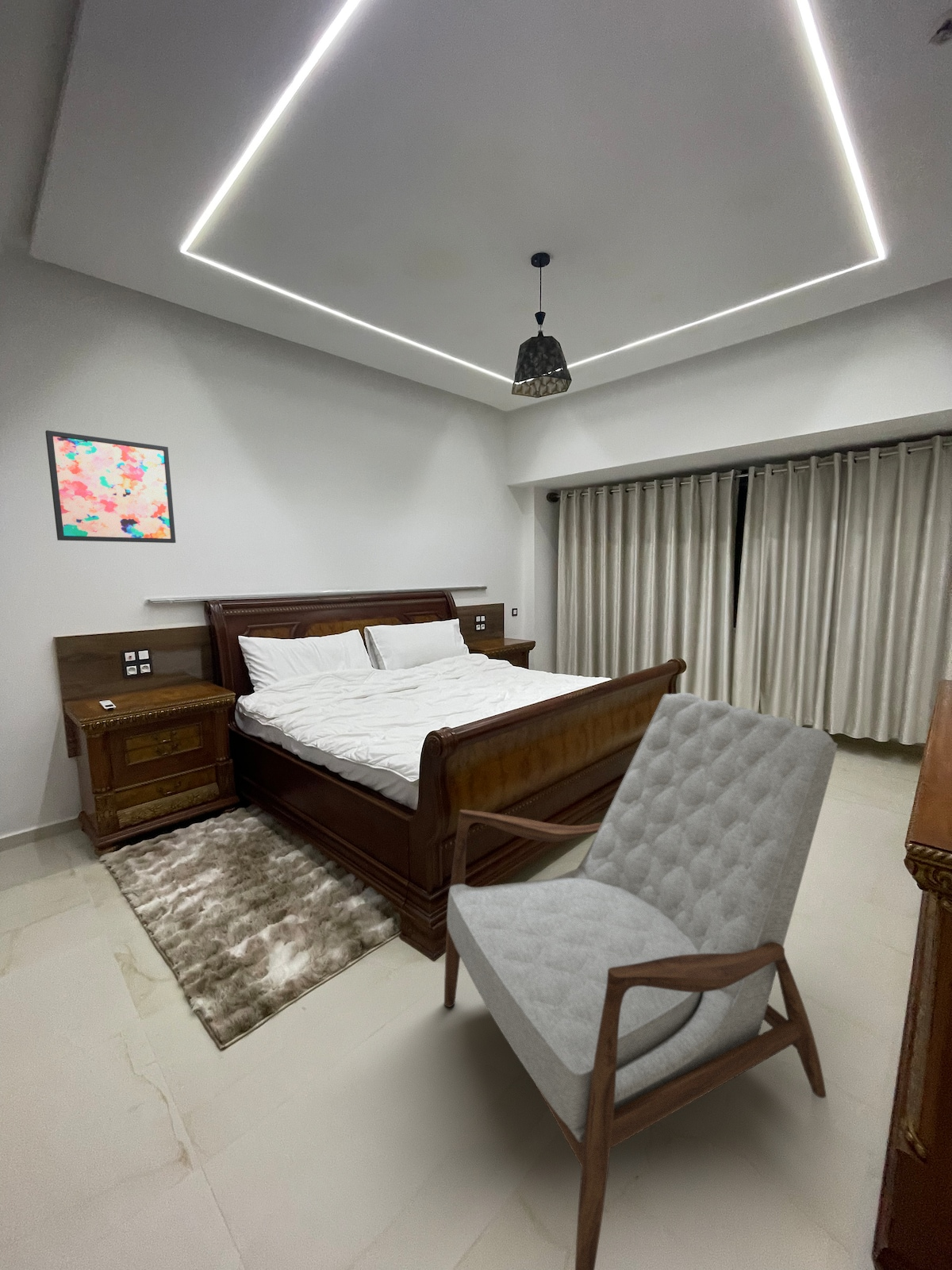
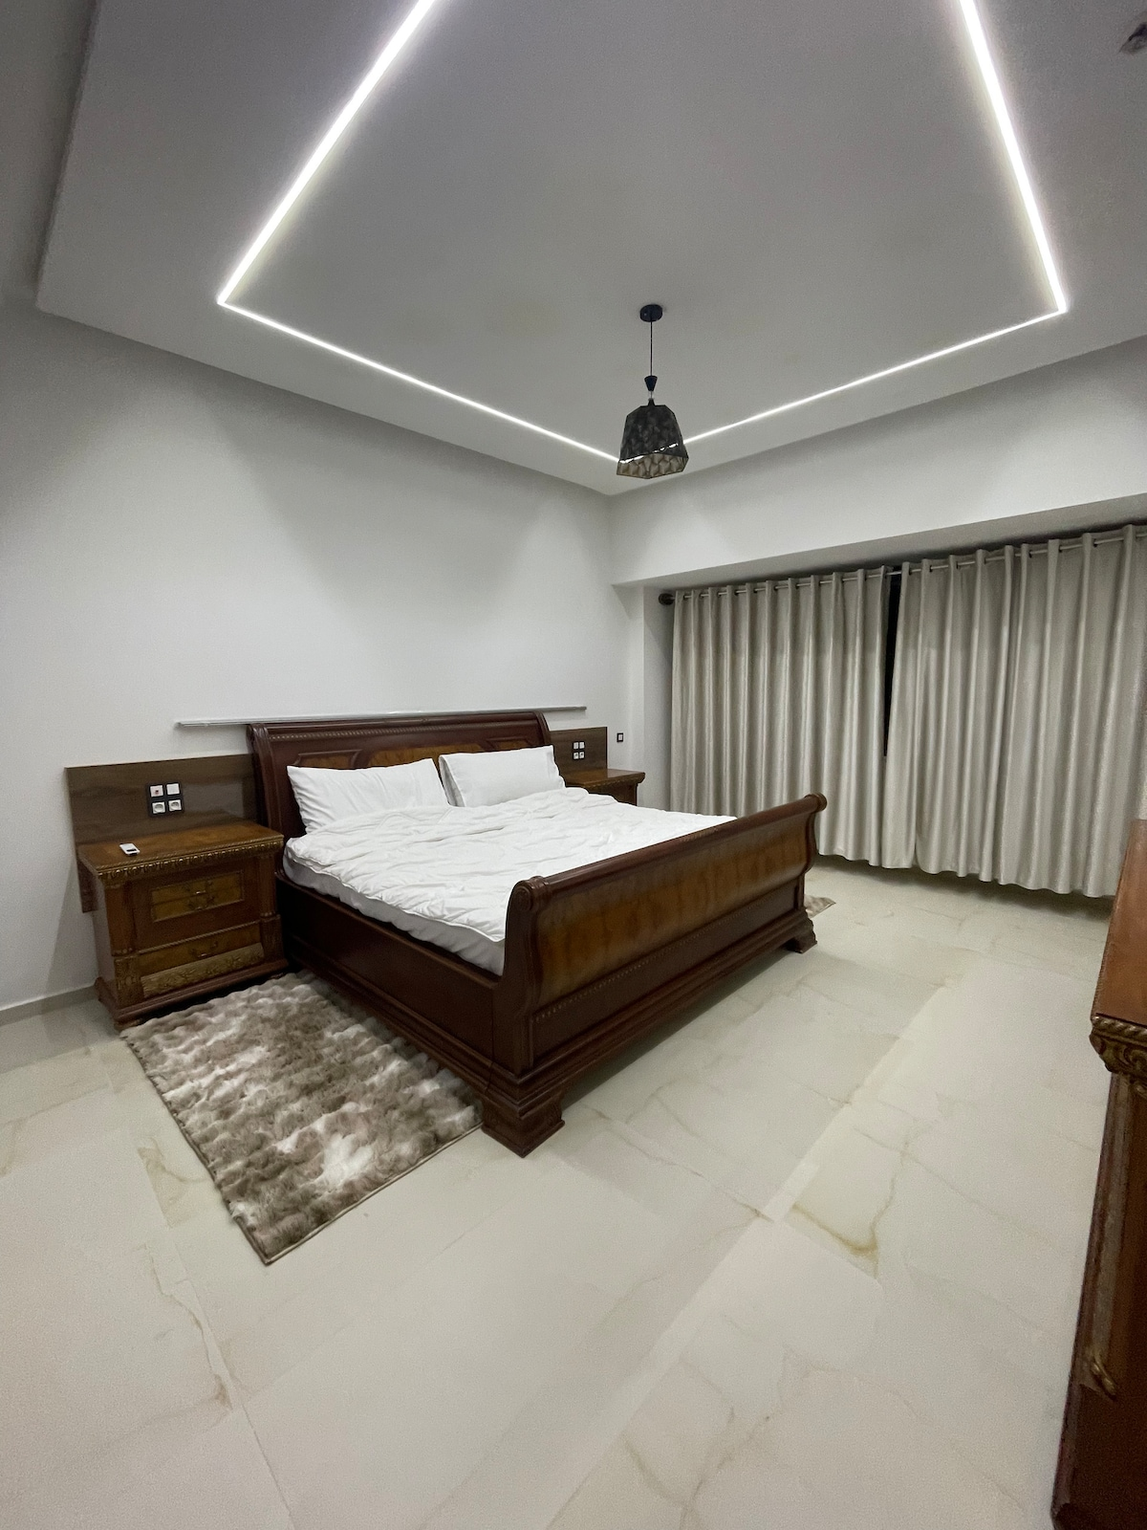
- armchair (635, 891)
- wall art (115, 491)
